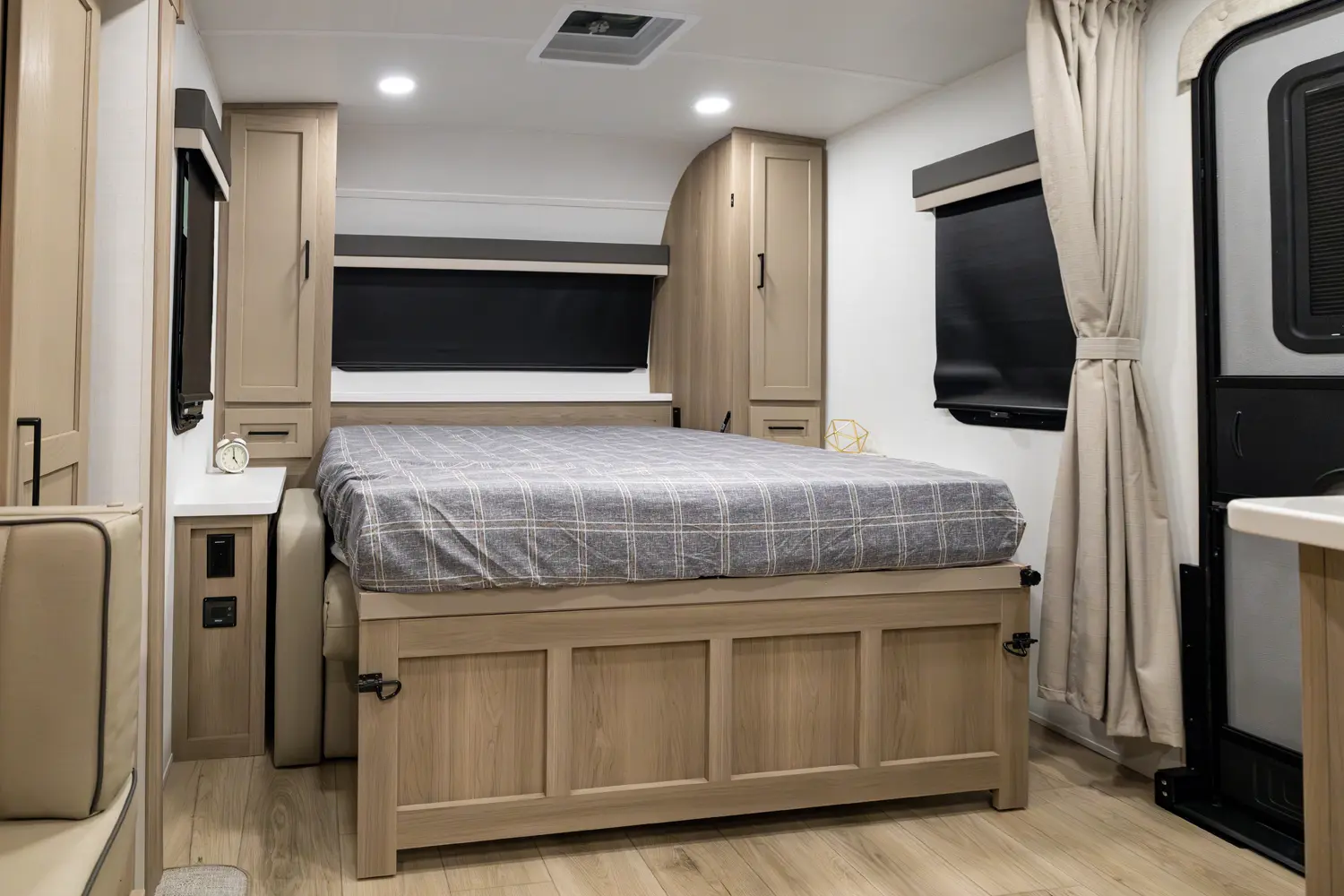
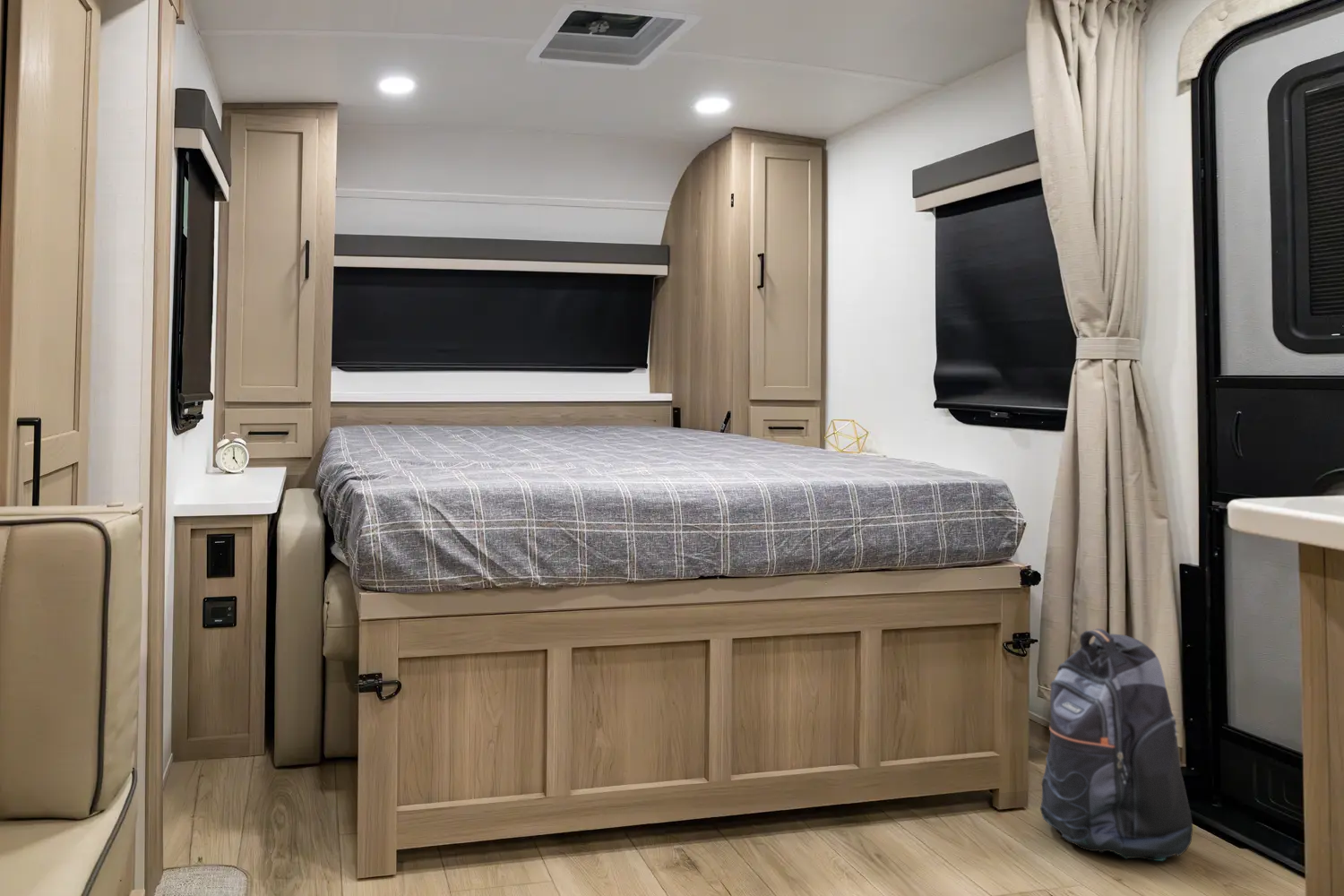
+ backpack (1115, 734)
